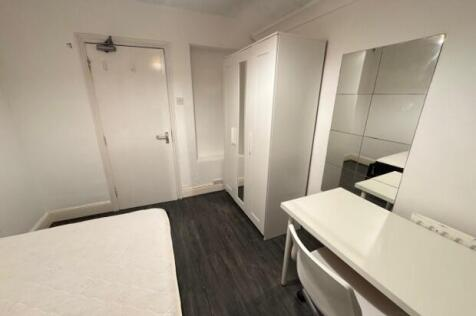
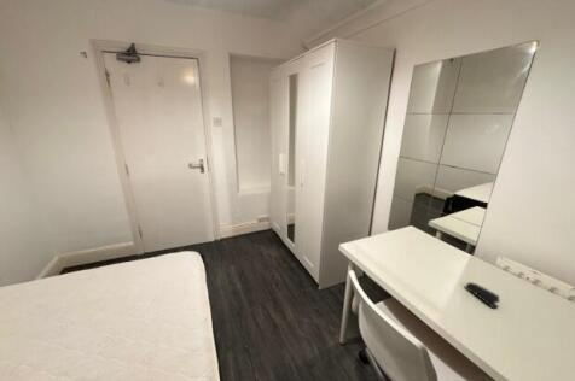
+ stapler (481, 292)
